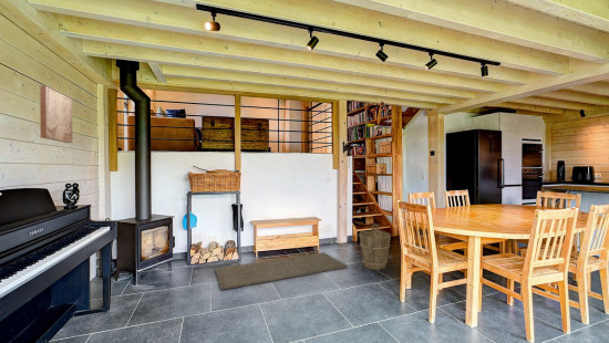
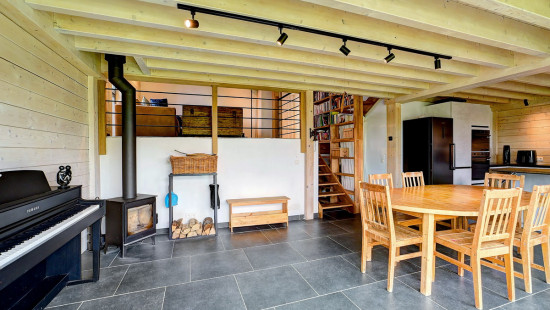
- bucket (374, 246)
- wall art (58, 116)
- rug (281, 268)
